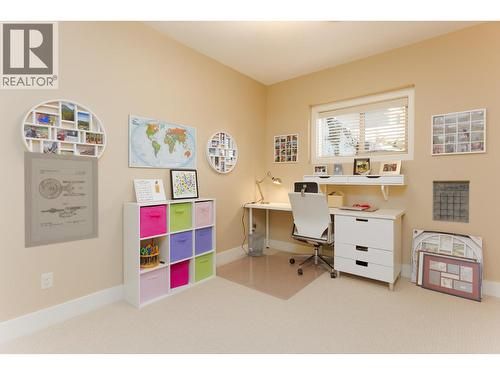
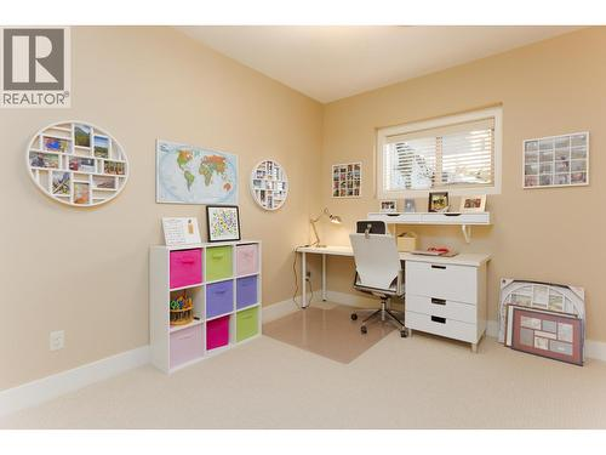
- wastebasket (255, 243)
- wall art (64, 198)
- calendar (450, 196)
